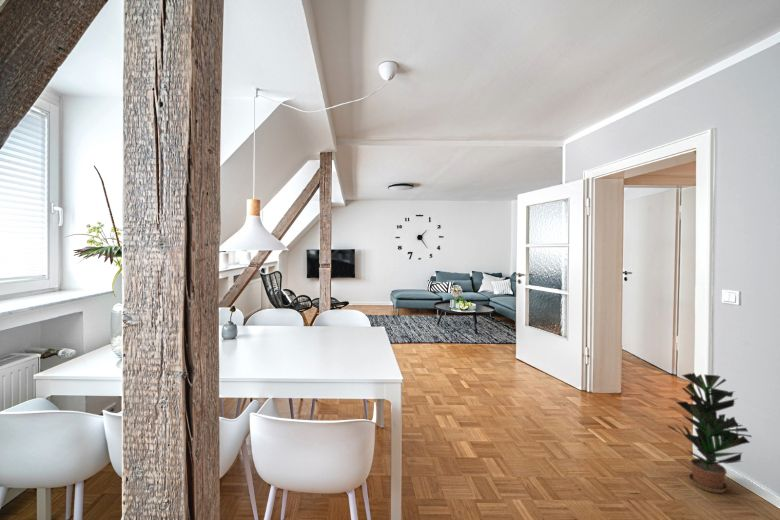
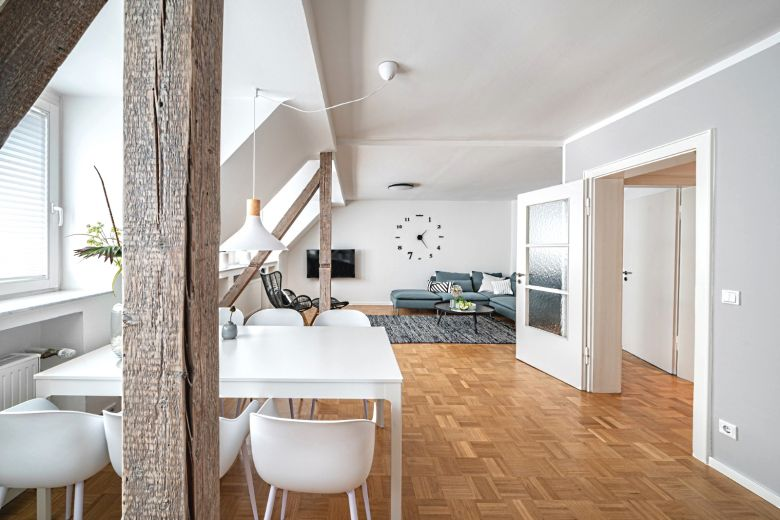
- potted plant (713, 430)
